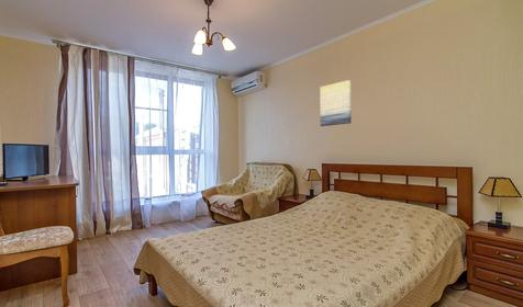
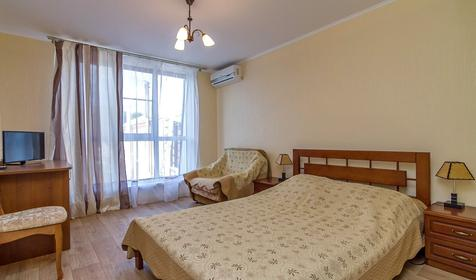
- wall art (334, 104)
